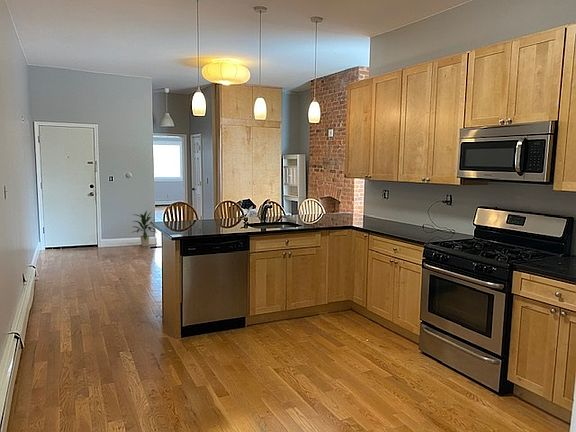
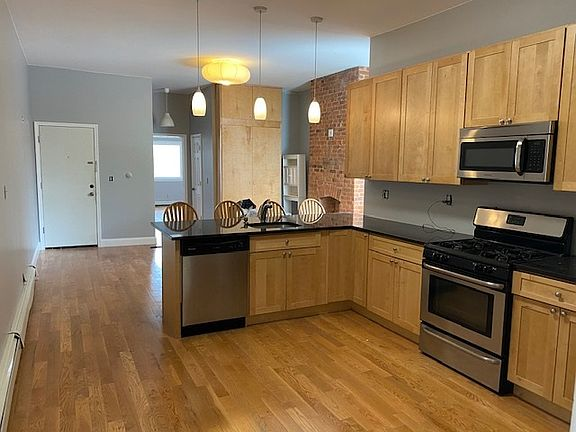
- indoor plant (144, 228)
